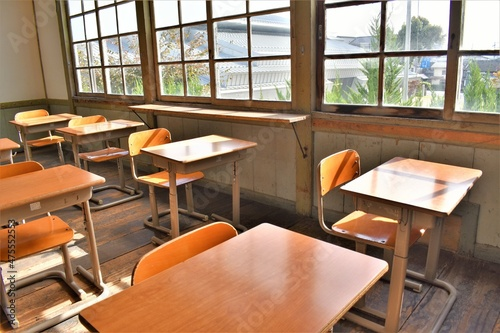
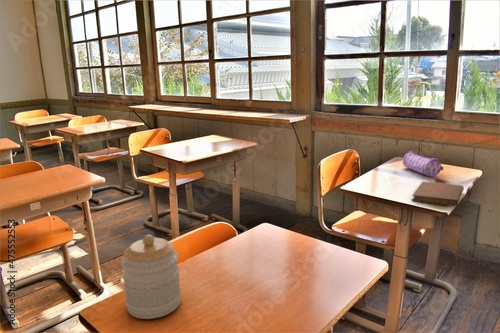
+ jar (151, 270)
+ notebook (438, 192)
+ pencil case (421, 163)
